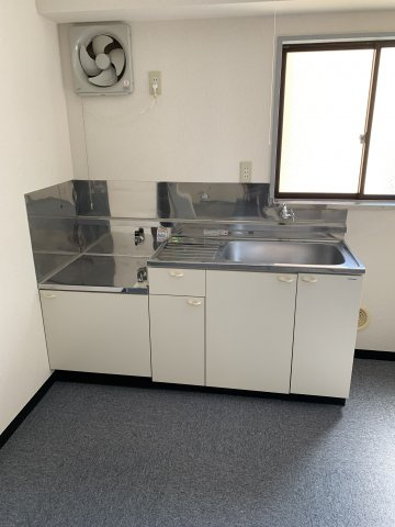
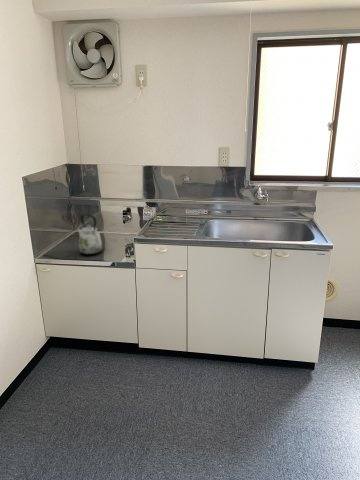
+ kettle (86, 233)
